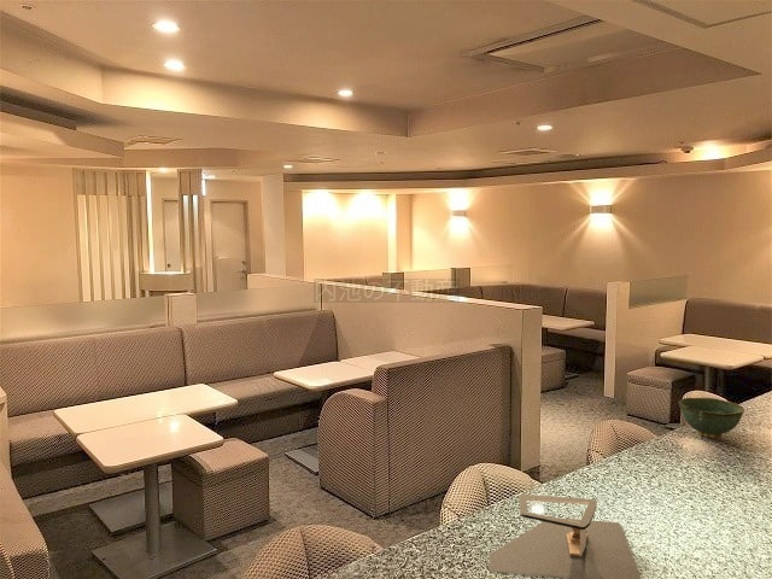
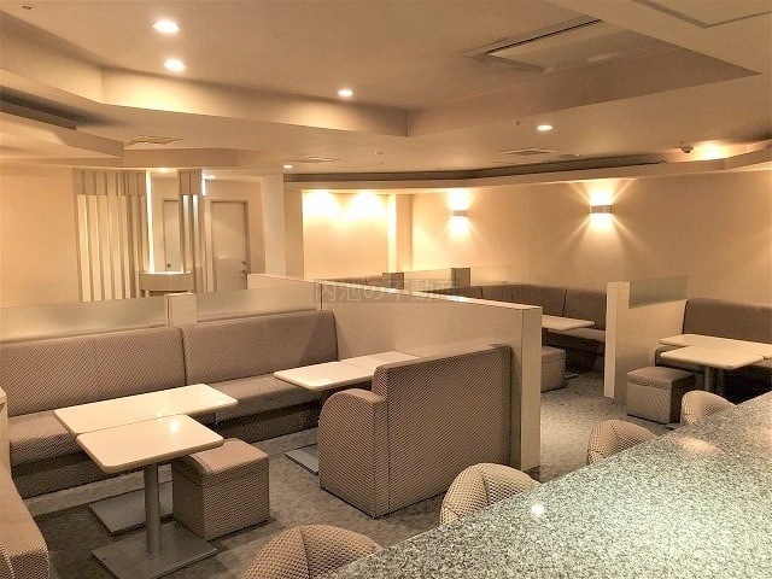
- bowl (709, 420)
- architectural model (558, 527)
